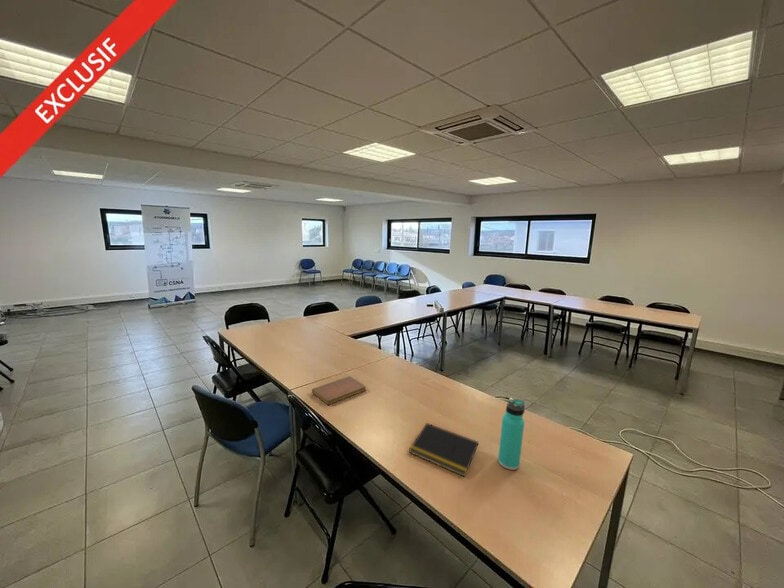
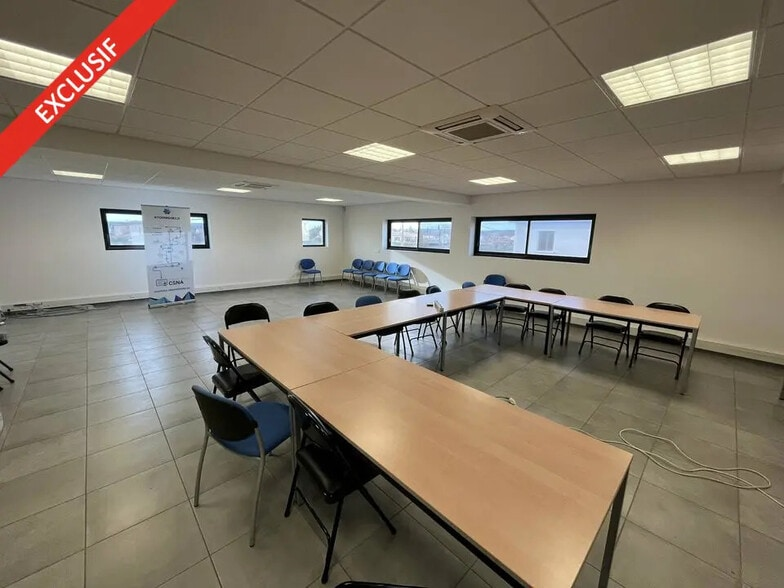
- thermos bottle (511, 432)
- notebook (339, 389)
- notepad (443, 447)
